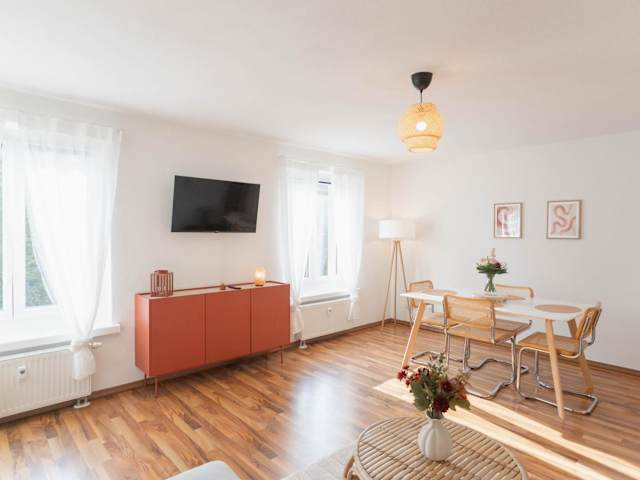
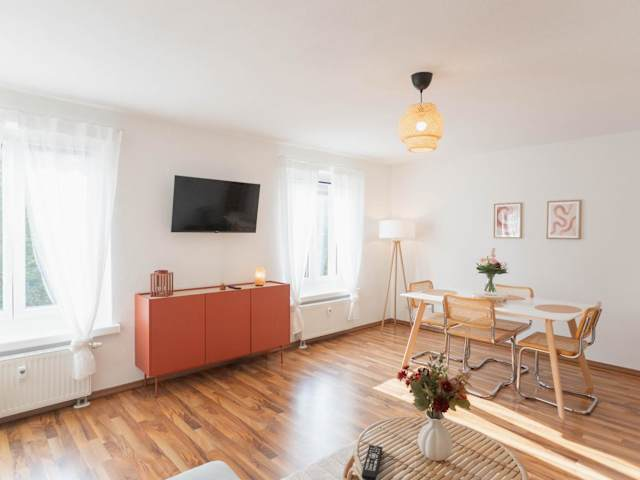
+ remote control (372, 462)
